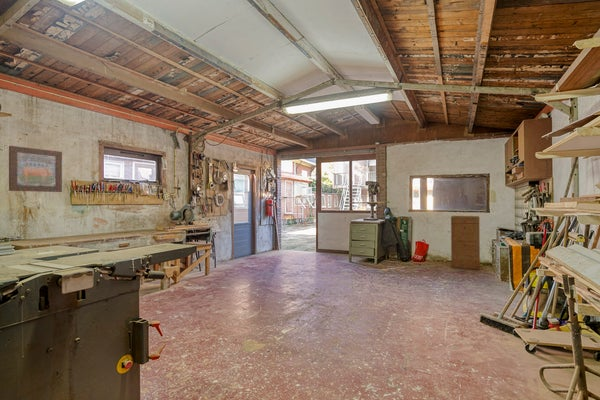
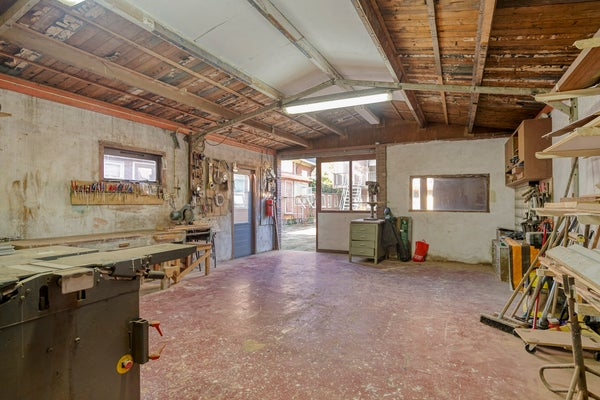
- wall art (36, 170)
- filing cabinet (465, 241)
